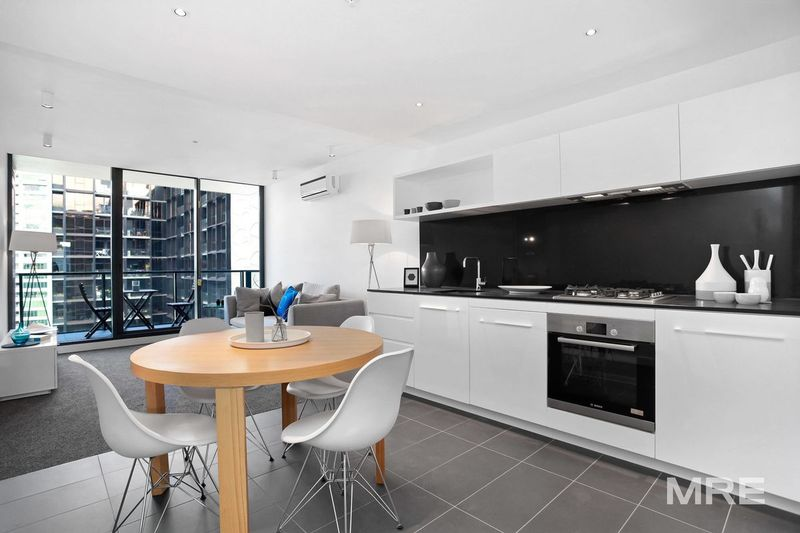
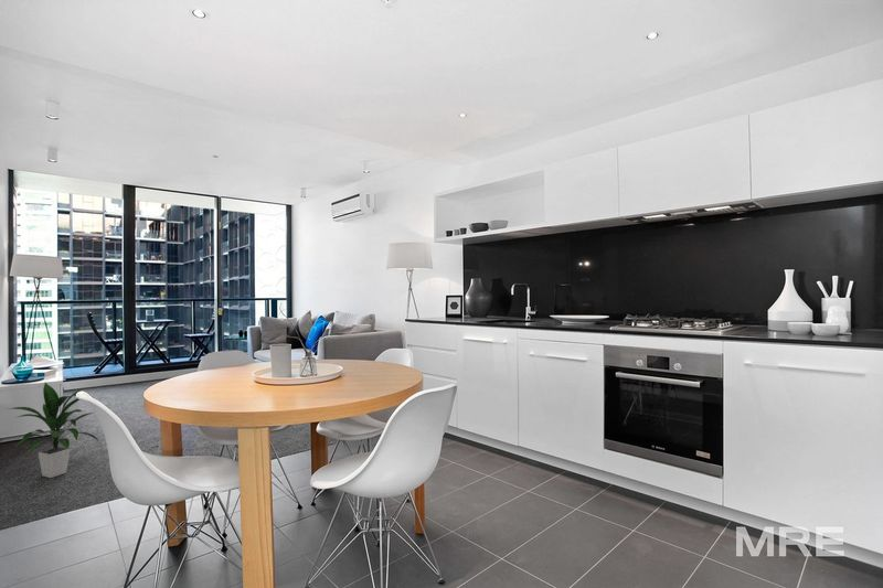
+ indoor plant (58, 428)
